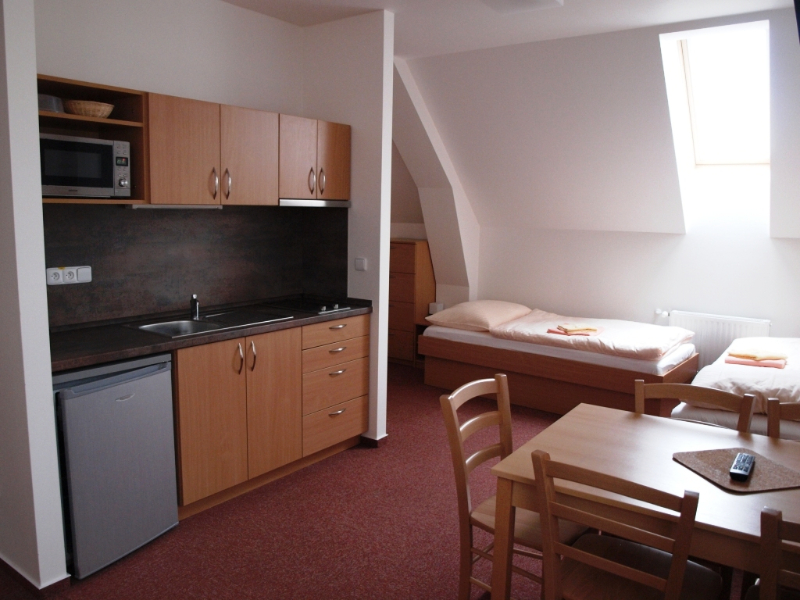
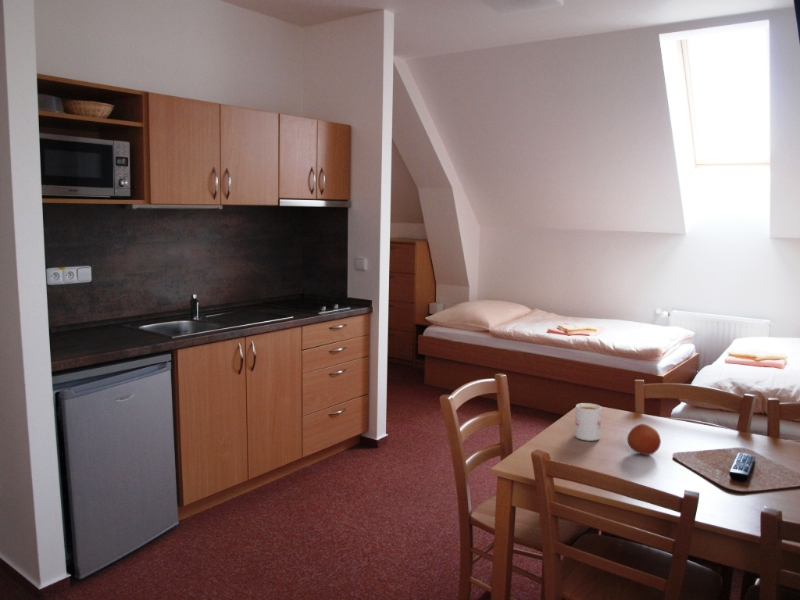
+ fruit (644, 439)
+ mug (585, 420)
